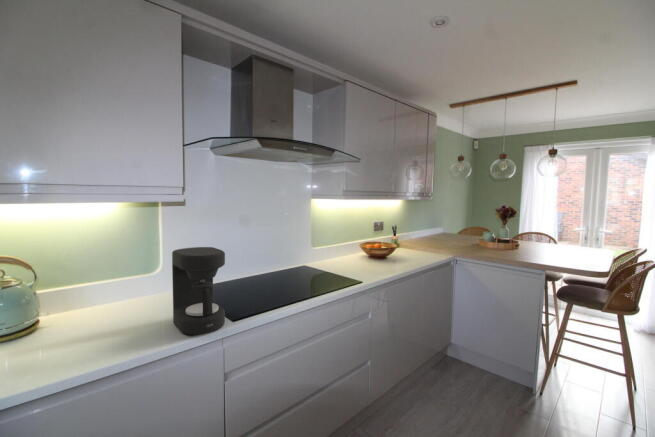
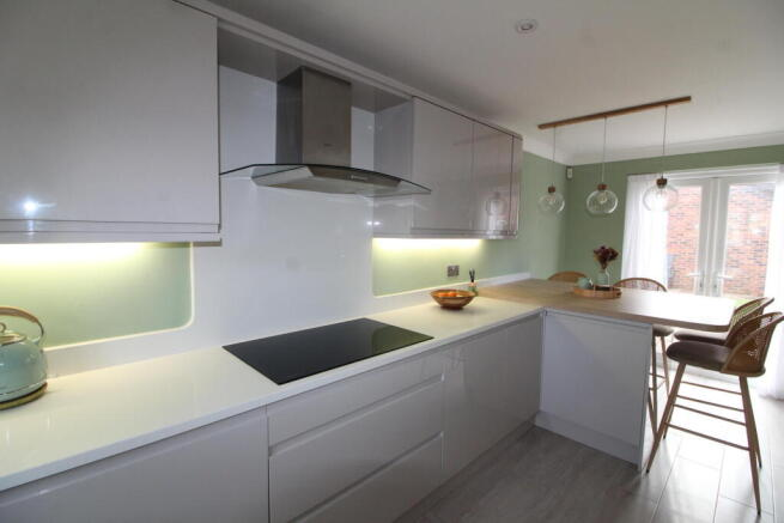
- coffee maker (200, 287)
